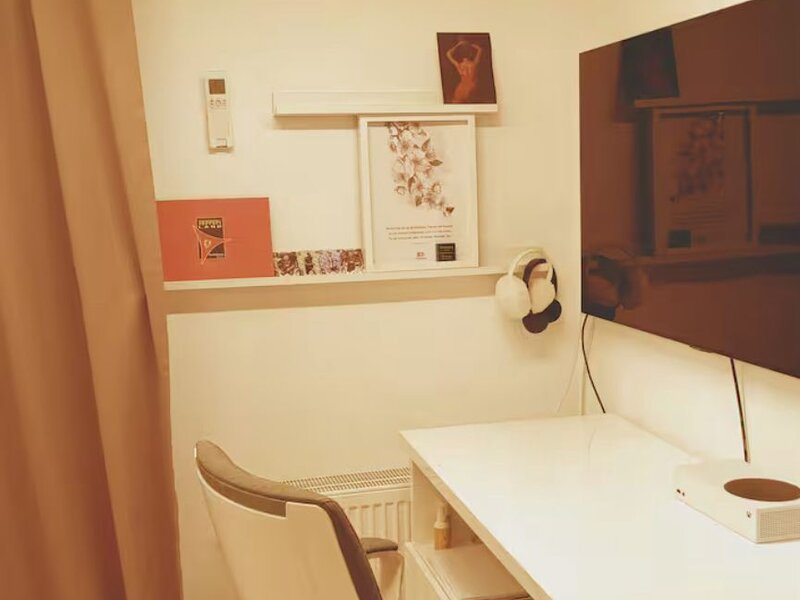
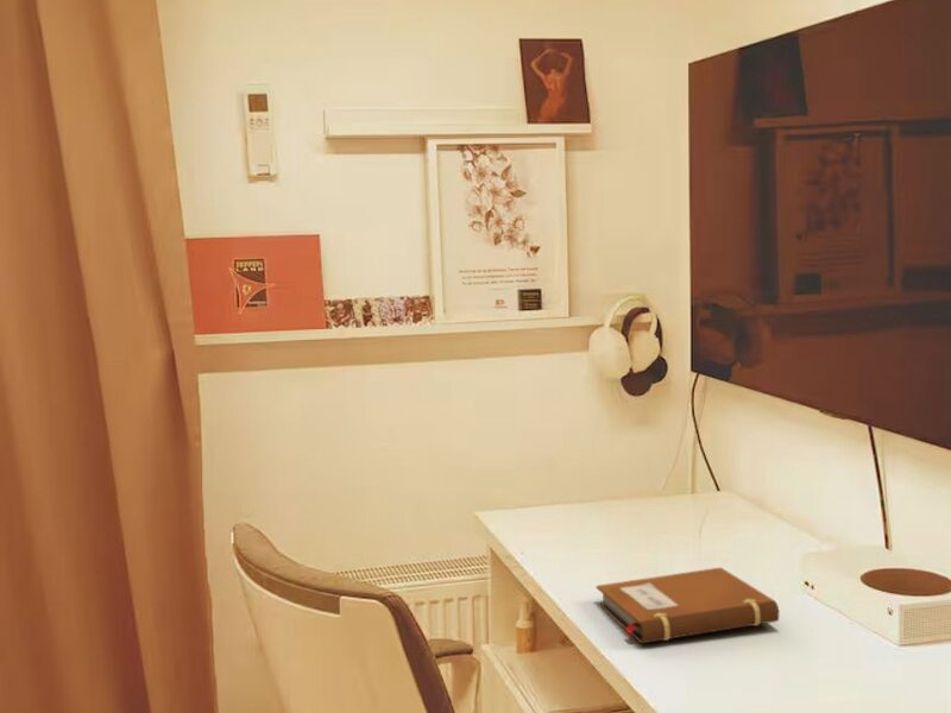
+ notebook (681, 604)
